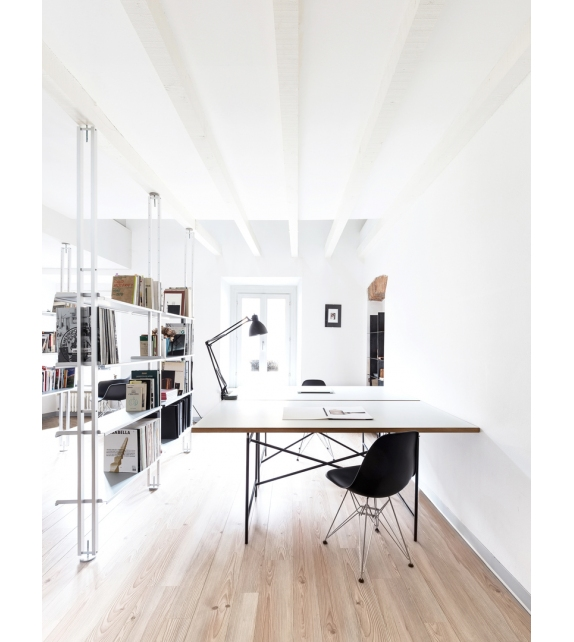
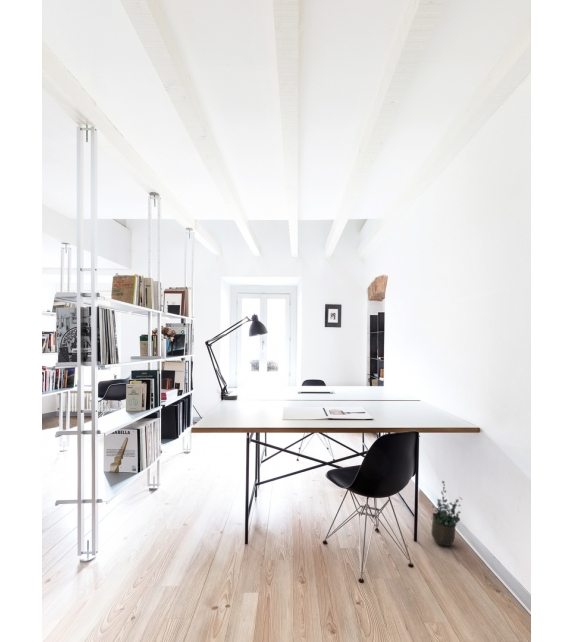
+ potted plant (445, 514)
